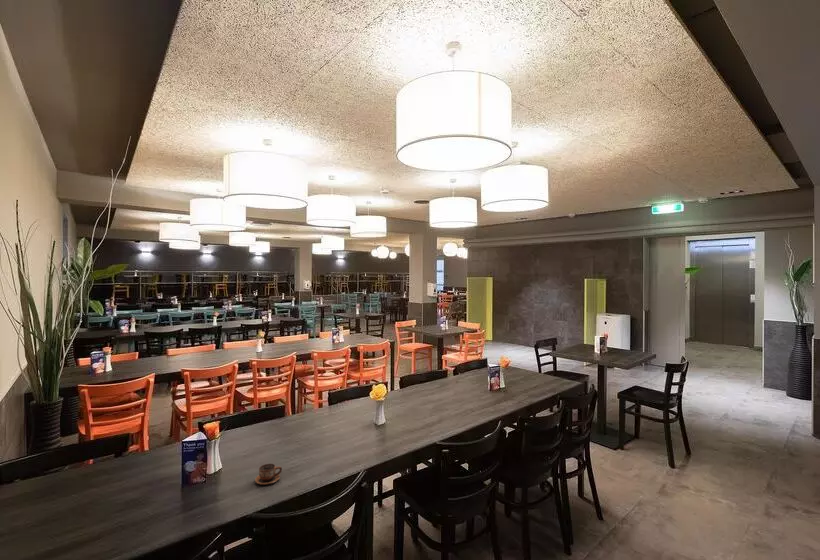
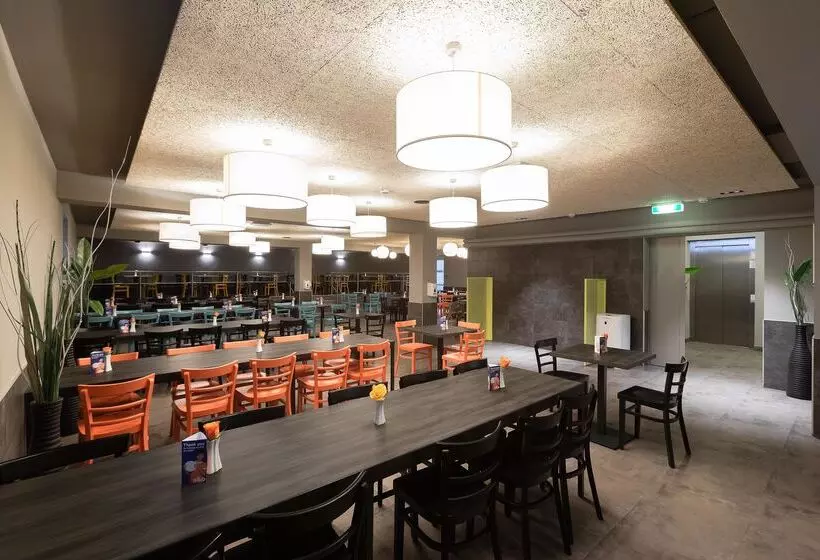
- cup (268, 473)
